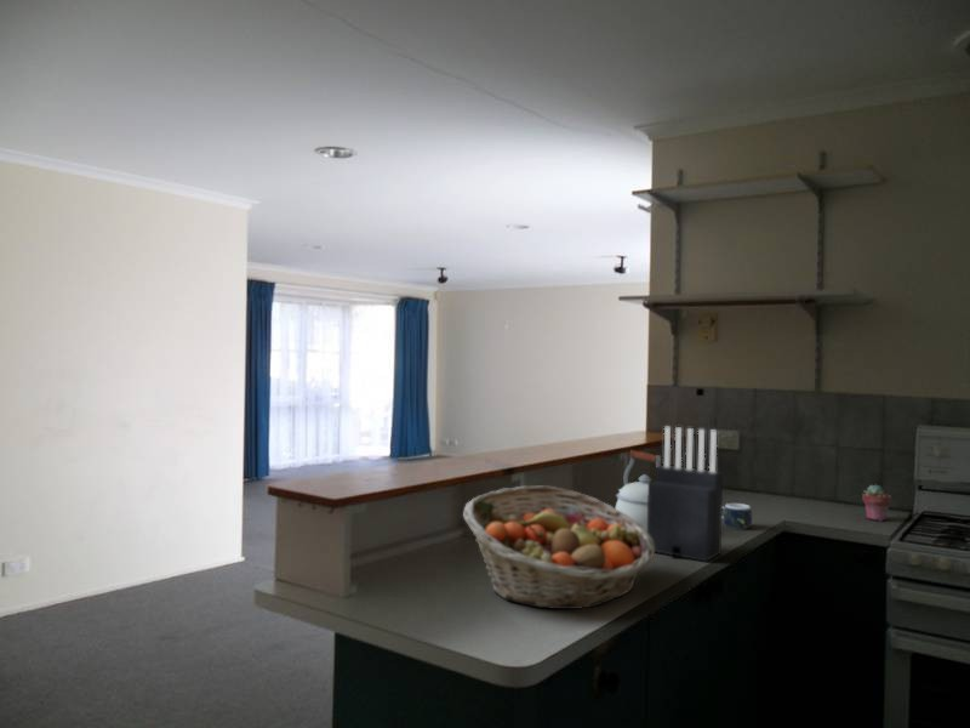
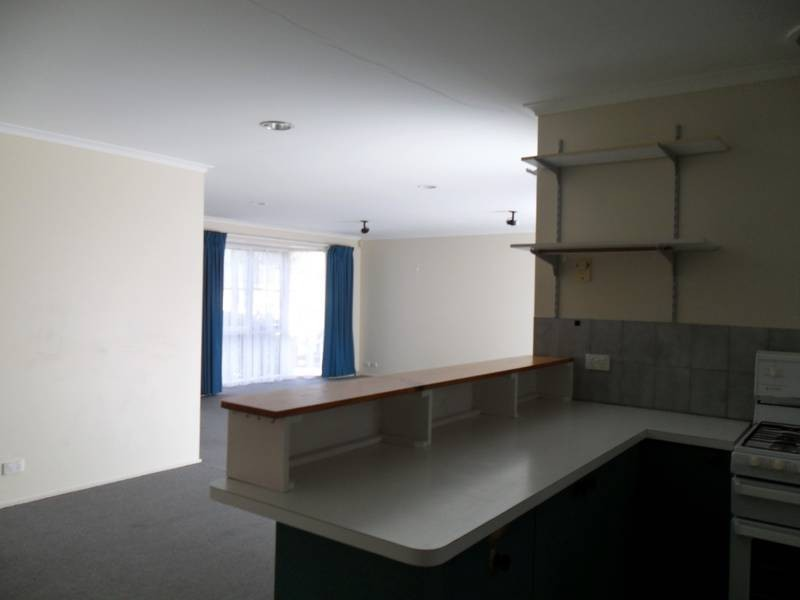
- potted succulent (875, 501)
- mug (732, 516)
- fruit basket (559, 542)
- knife block (683, 491)
- kettle (641, 490)
